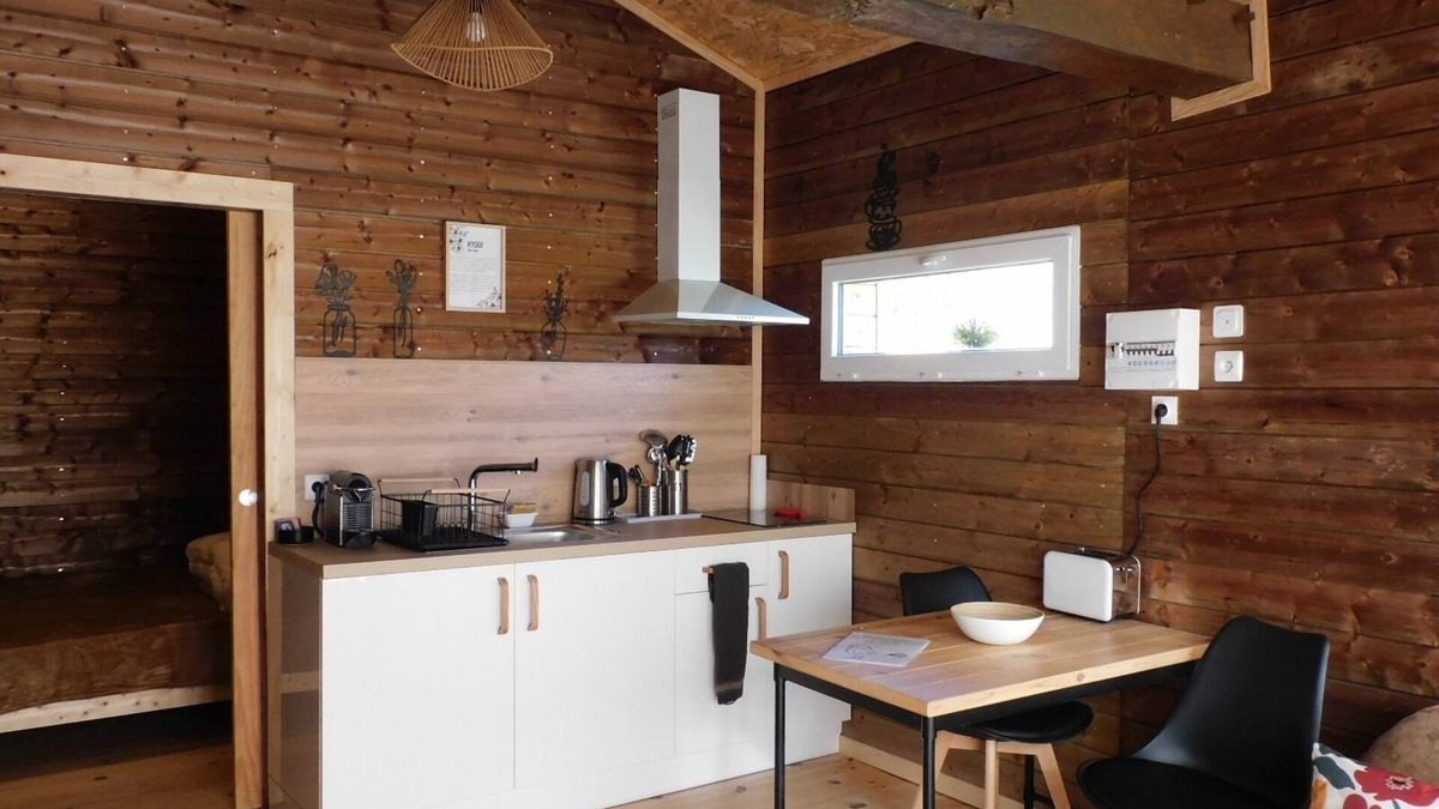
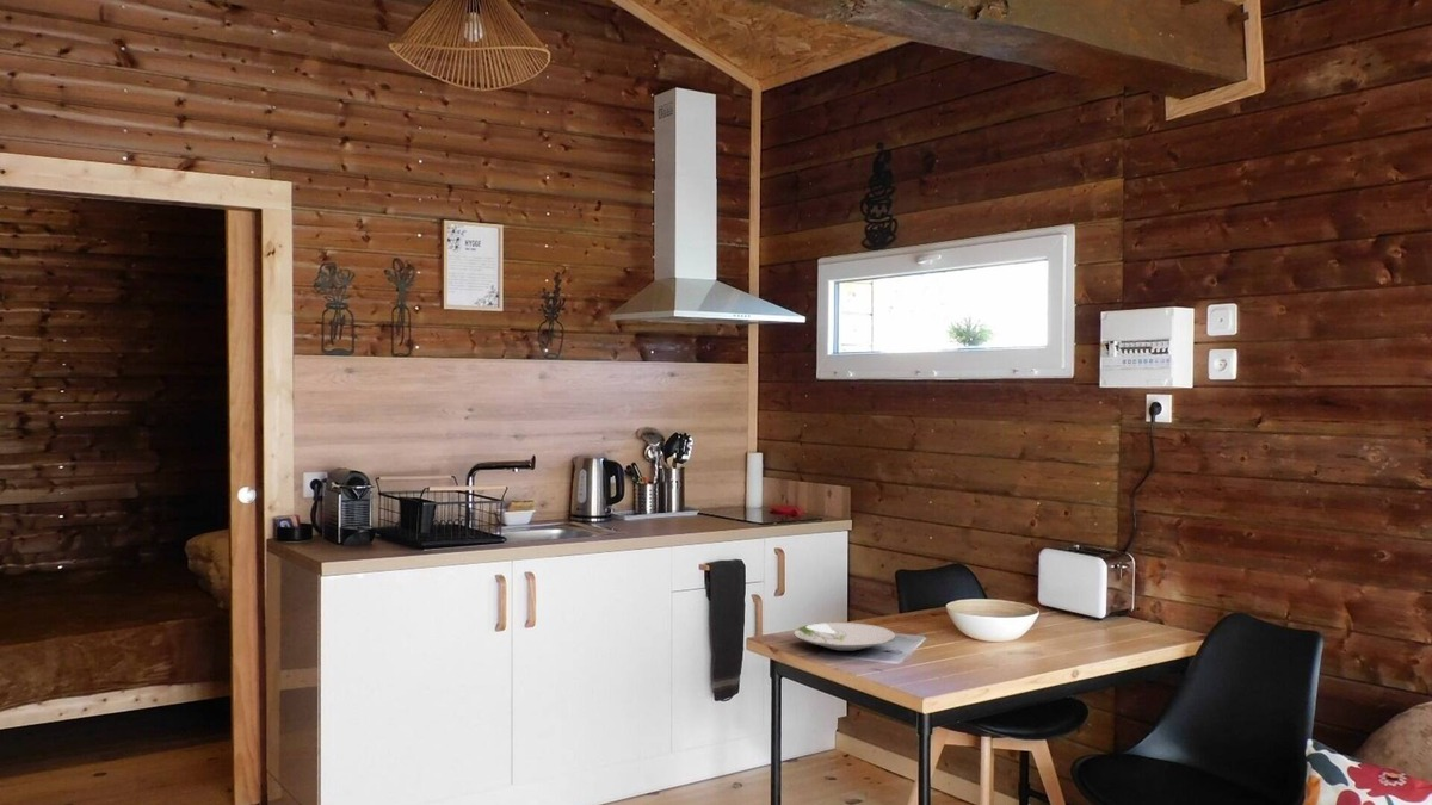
+ plate (844, 639)
